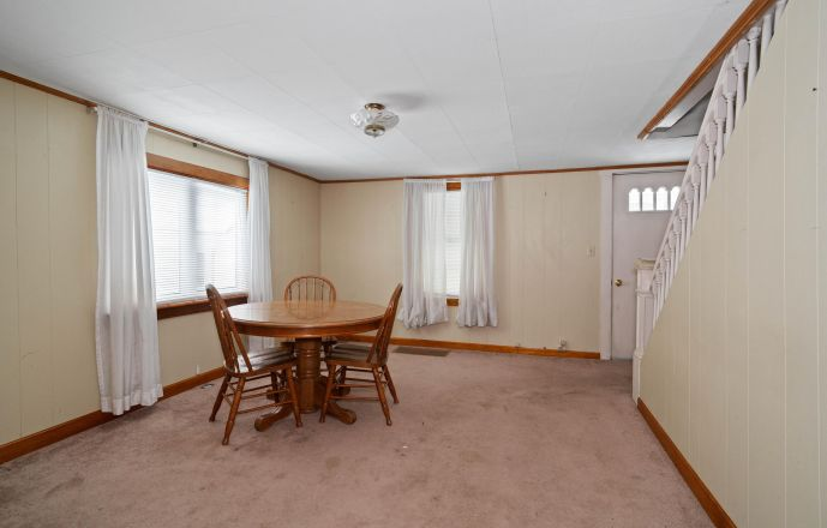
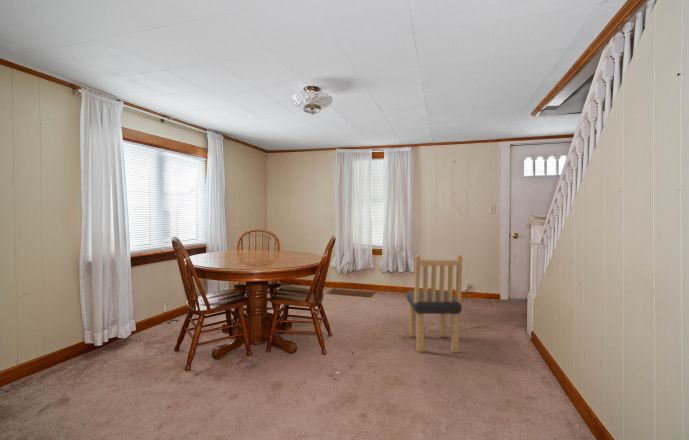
+ dining chair (432, 298)
